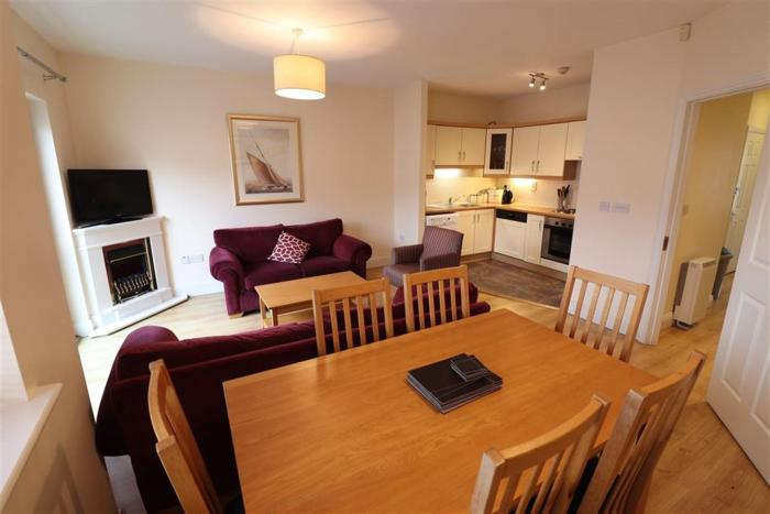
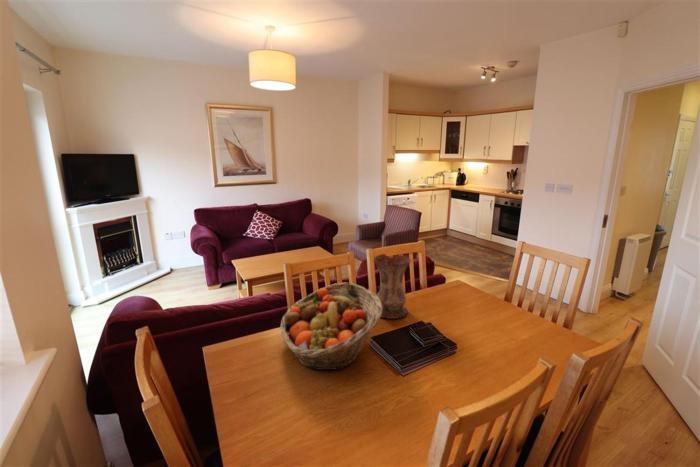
+ fruit basket (330, 322)
+ vase (391, 285)
